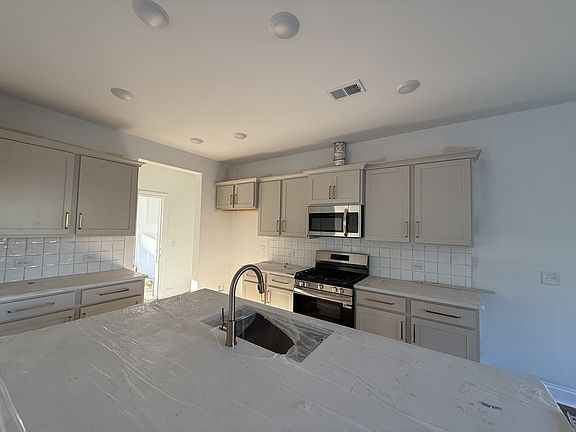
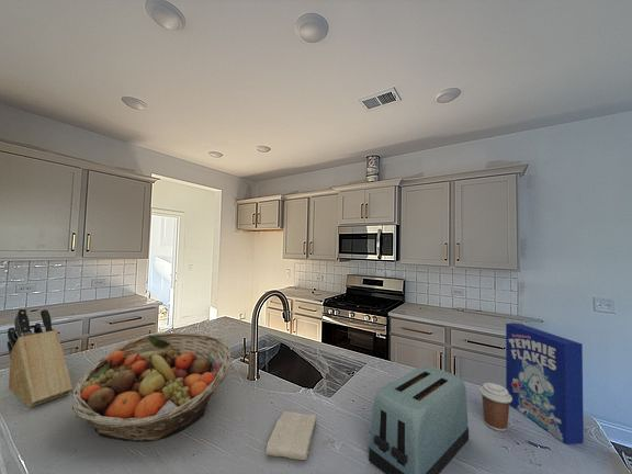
+ washcloth (293, 432)
+ cereal box (540, 375)
+ coffee cup (495, 406)
+ toaster (420, 416)
+ fruit basket (158, 379)
+ knife block (37, 349)
